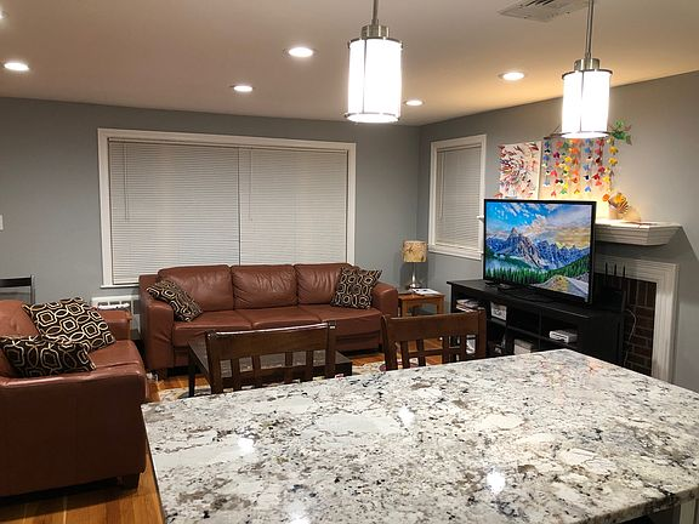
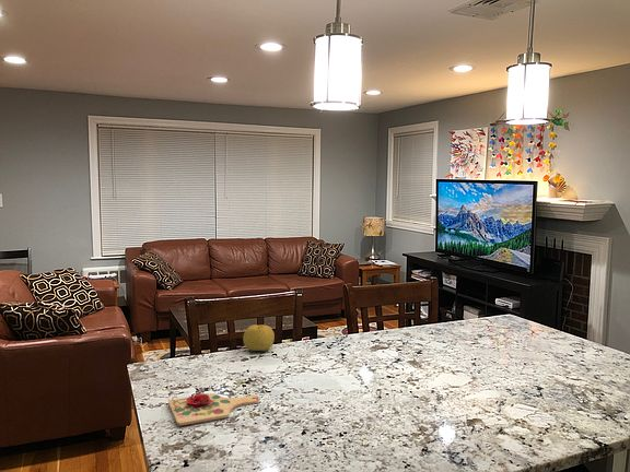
+ fruit (258, 338)
+ cutting board (217, 401)
